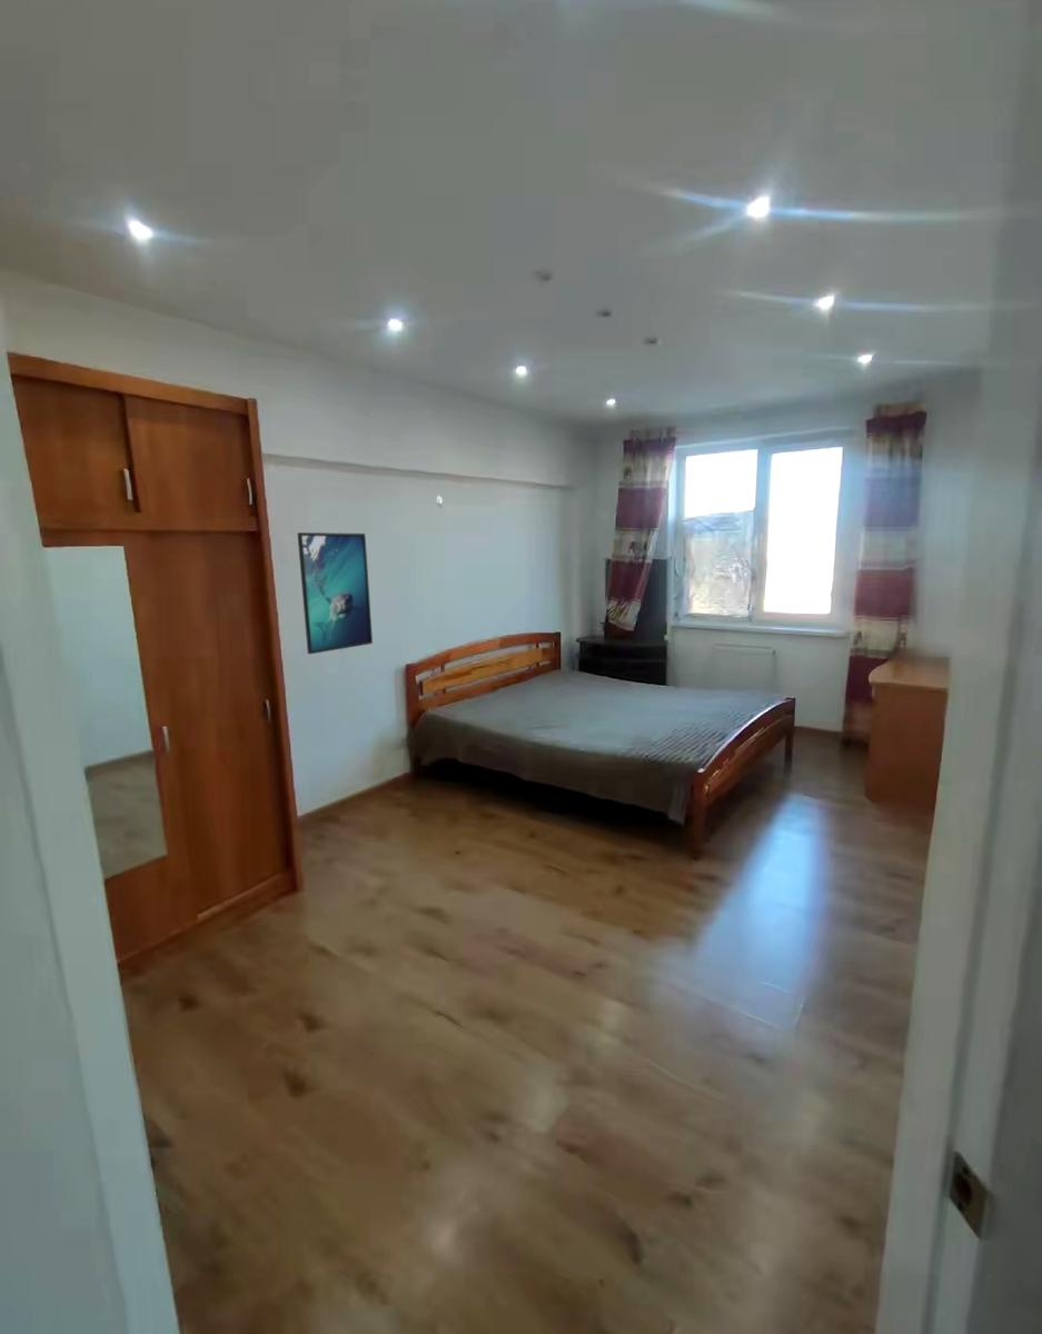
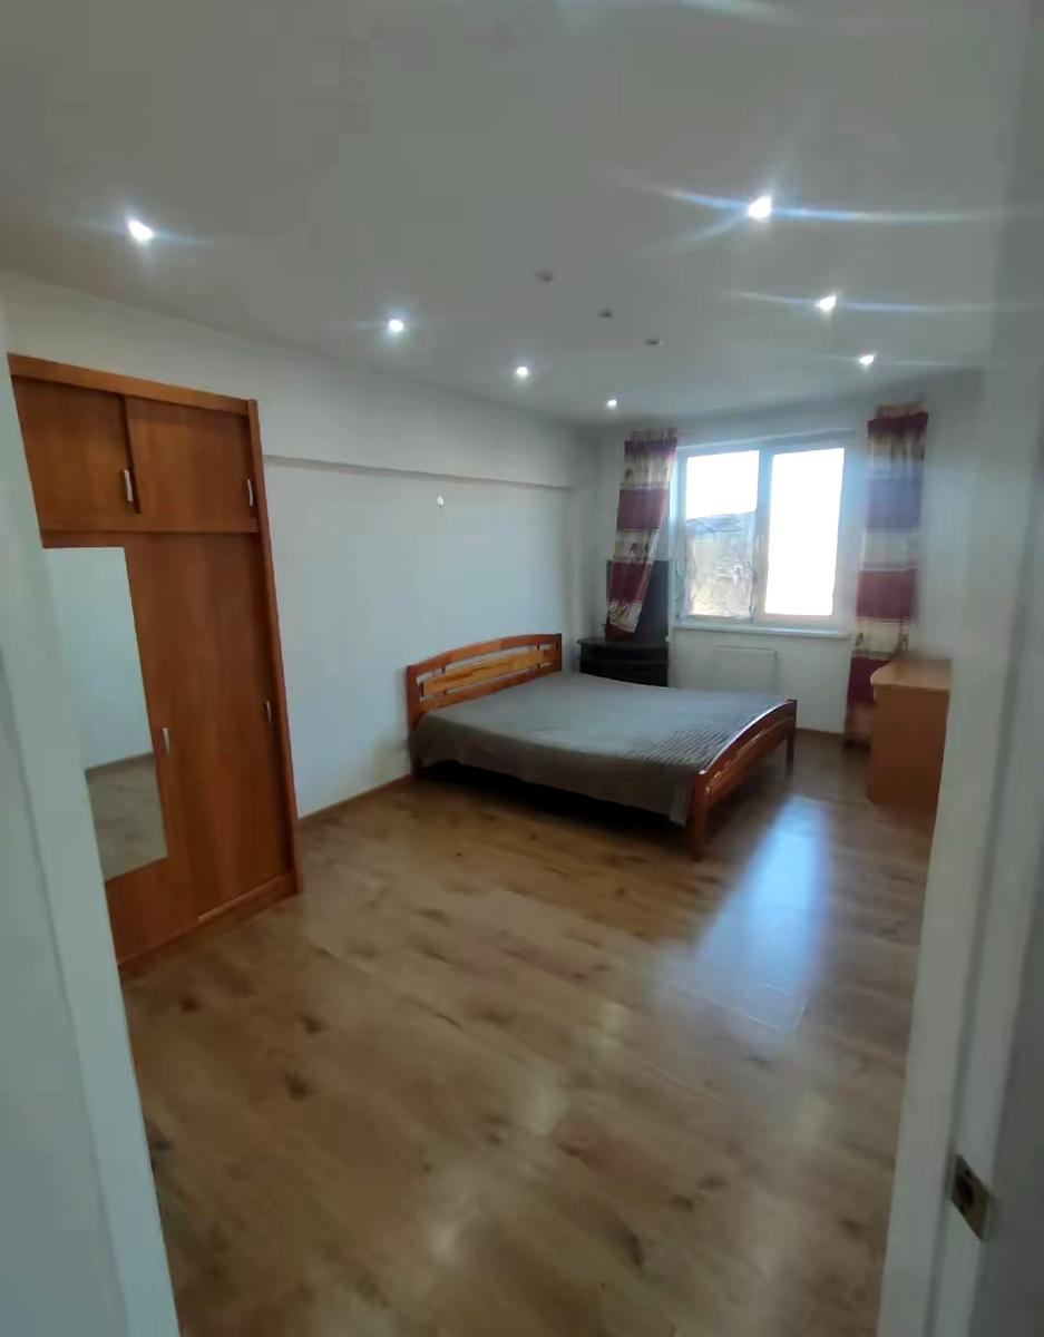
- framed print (337, 591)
